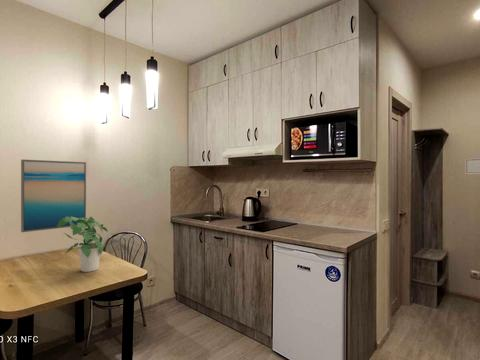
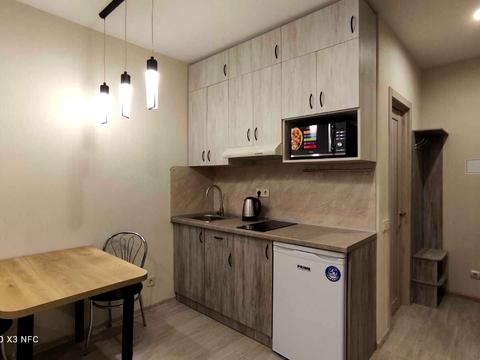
- wall art (55, 194)
- potted plant (84, 242)
